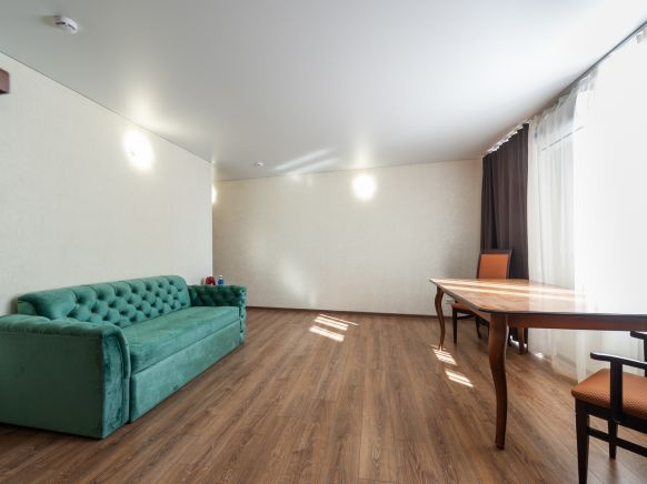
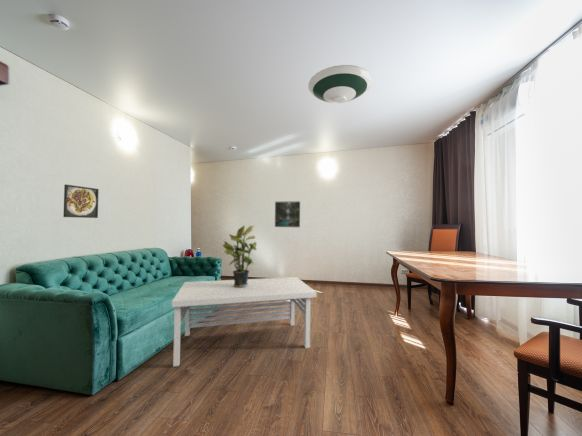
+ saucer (339, 92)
+ potted plant (240, 254)
+ coffee table (245, 314)
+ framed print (82, 202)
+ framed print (287, 214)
